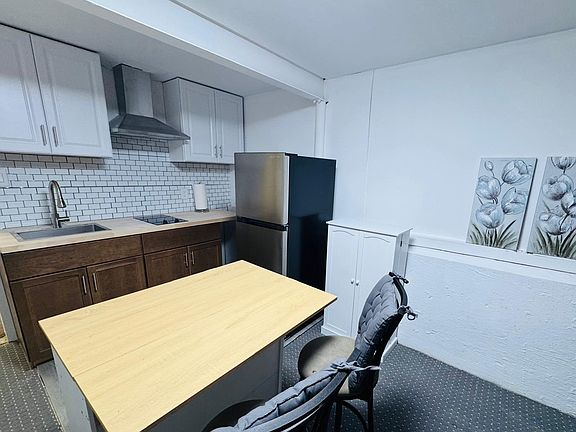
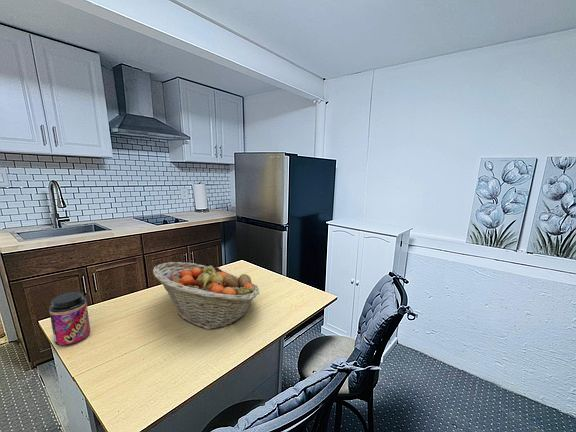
+ fruit basket (207, 287)
+ jar (70, 317)
